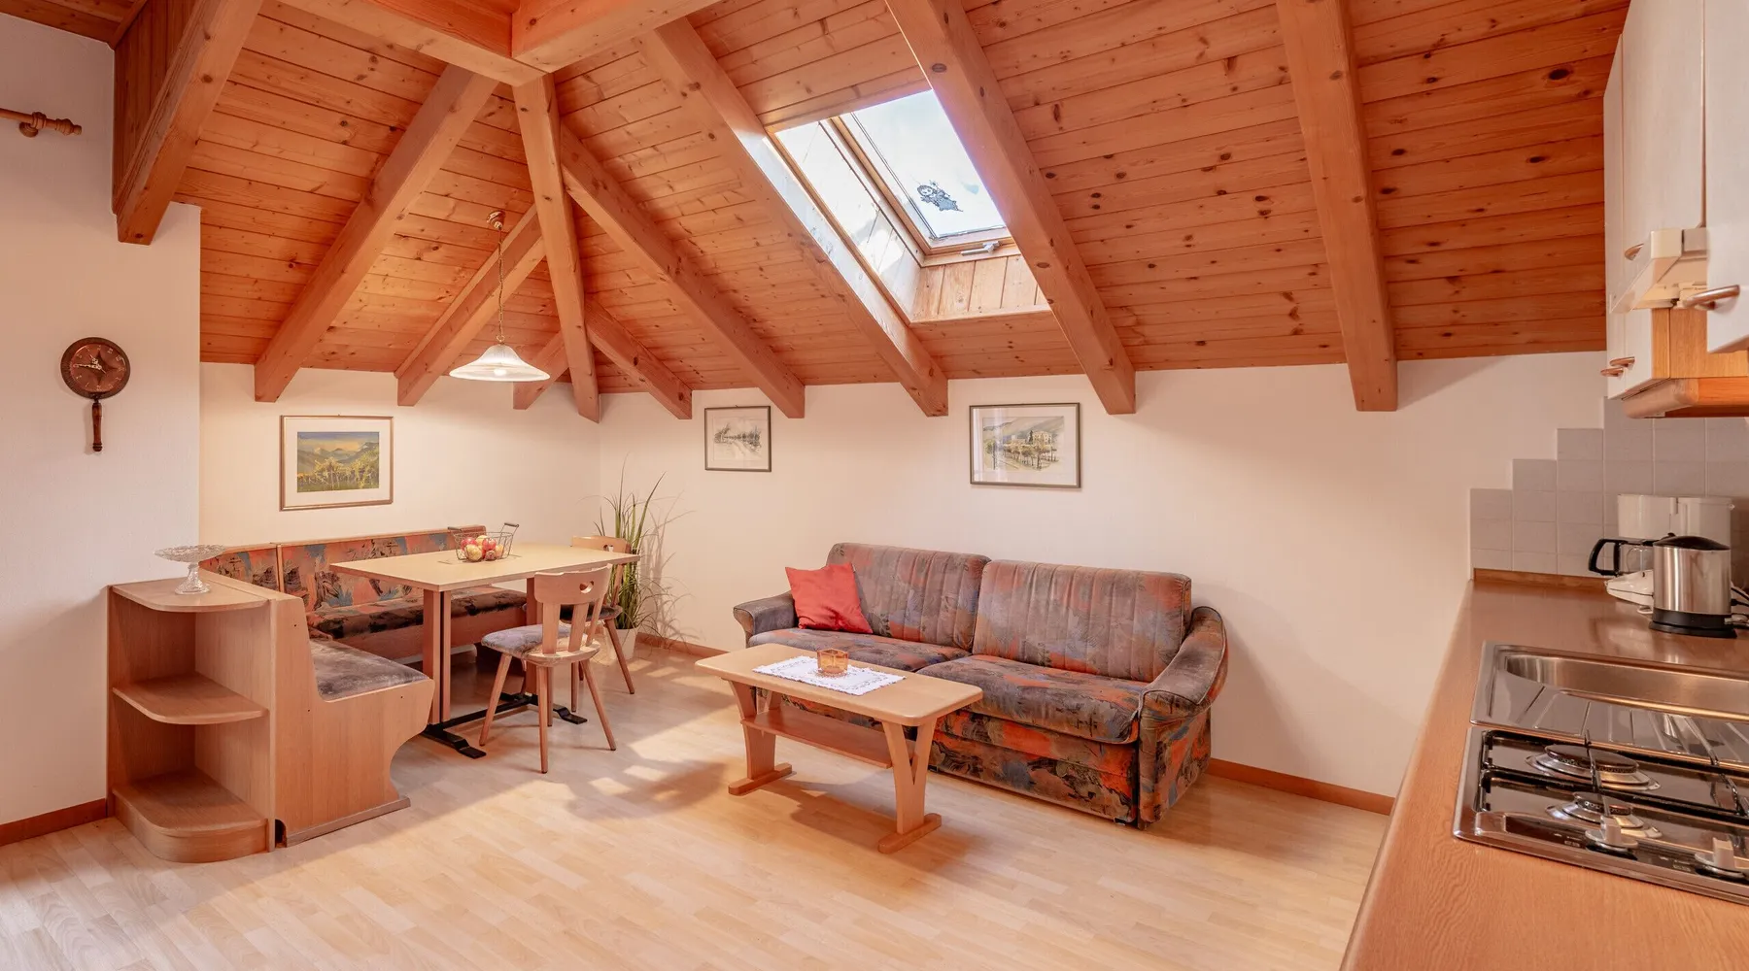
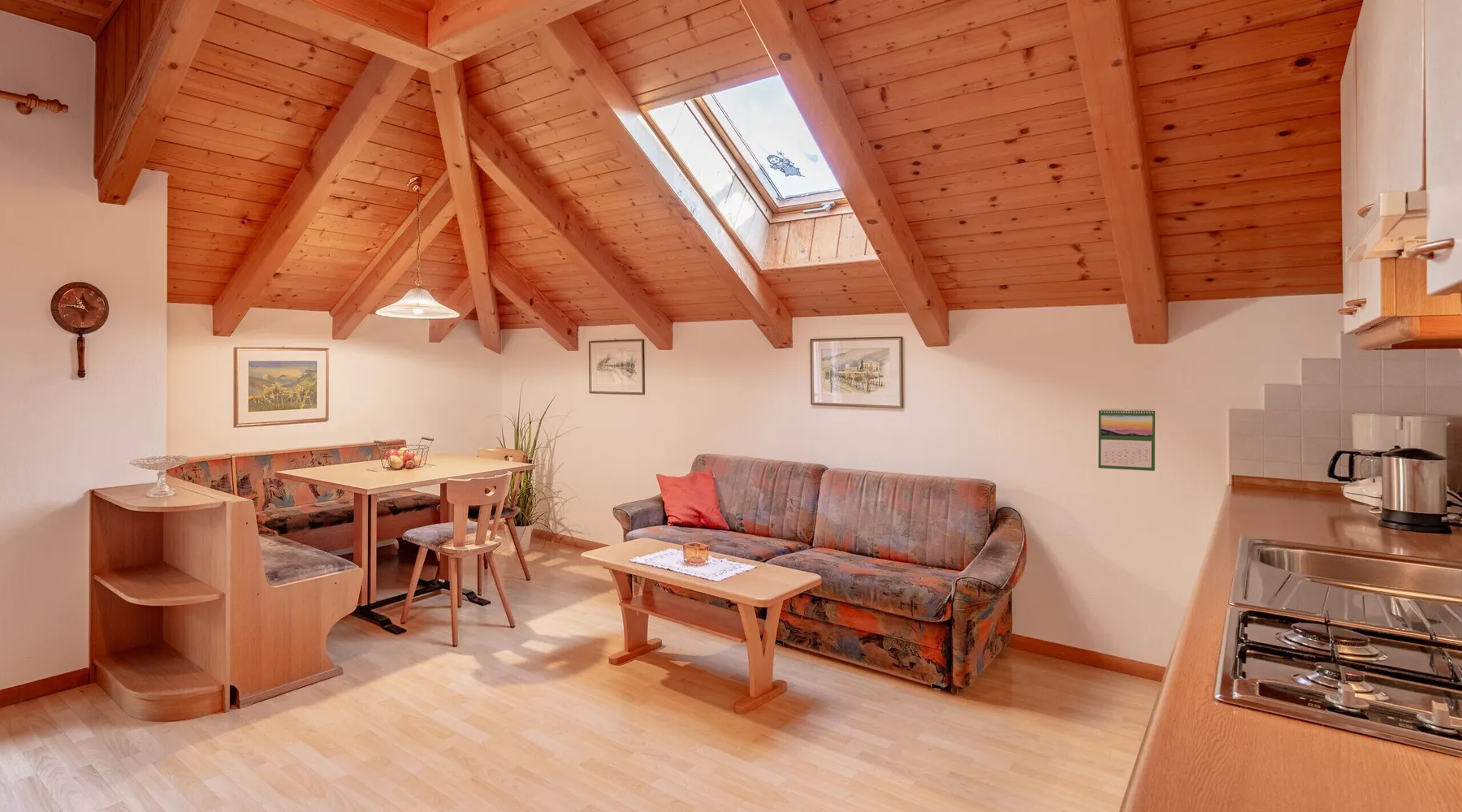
+ calendar (1126, 438)
